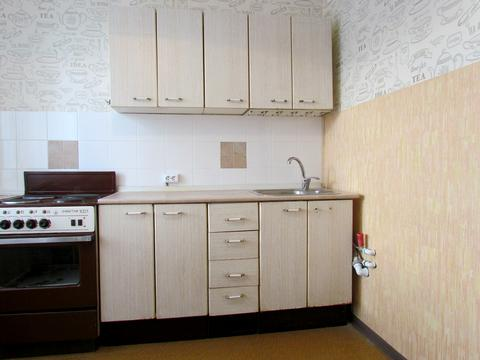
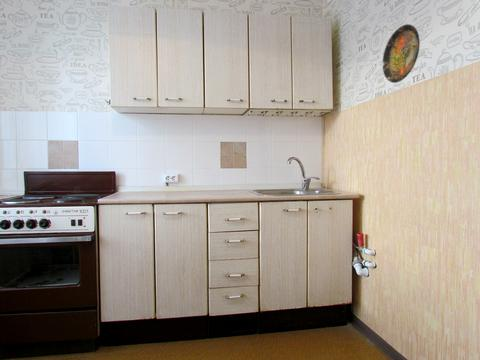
+ decorative plate (401, 54)
